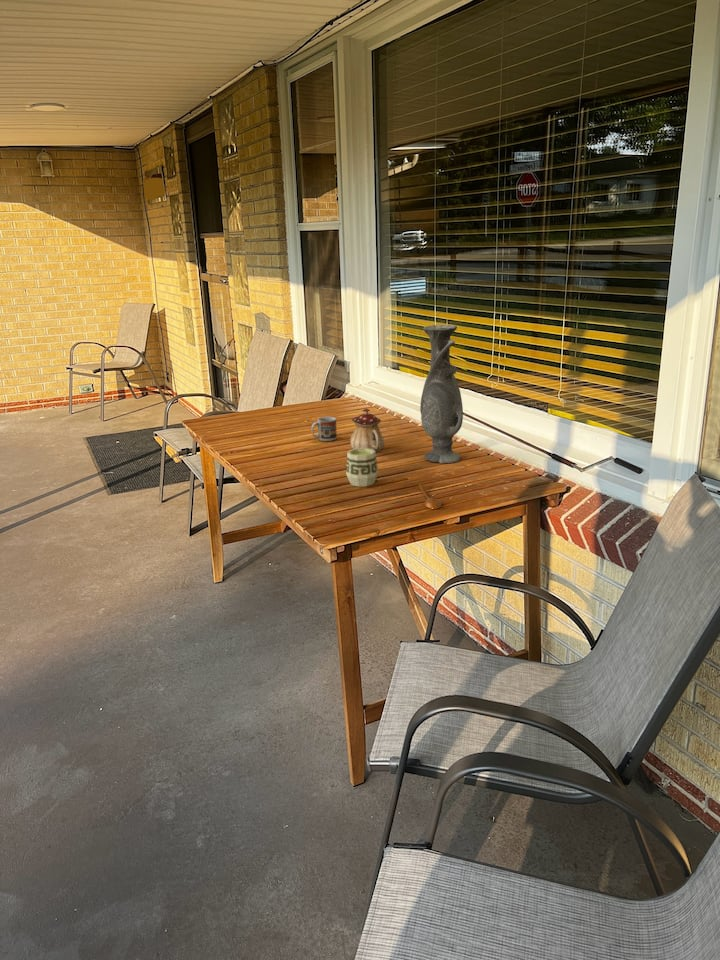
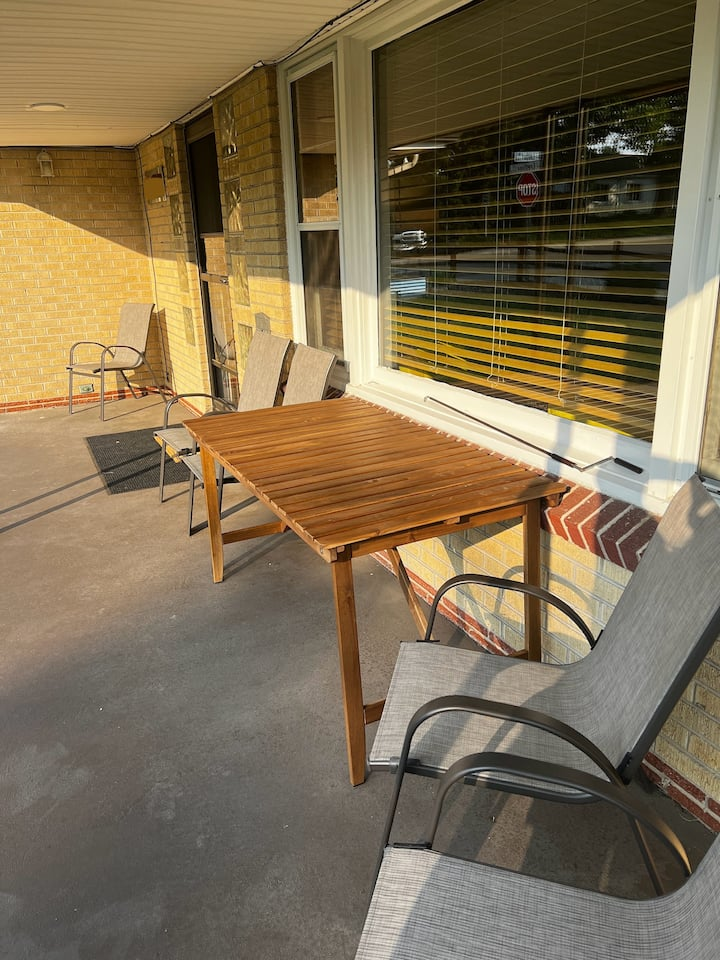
- cup (323, 429)
- cup (361, 467)
- spoon (426, 495)
- vase (441, 393)
- teapot (367, 429)
